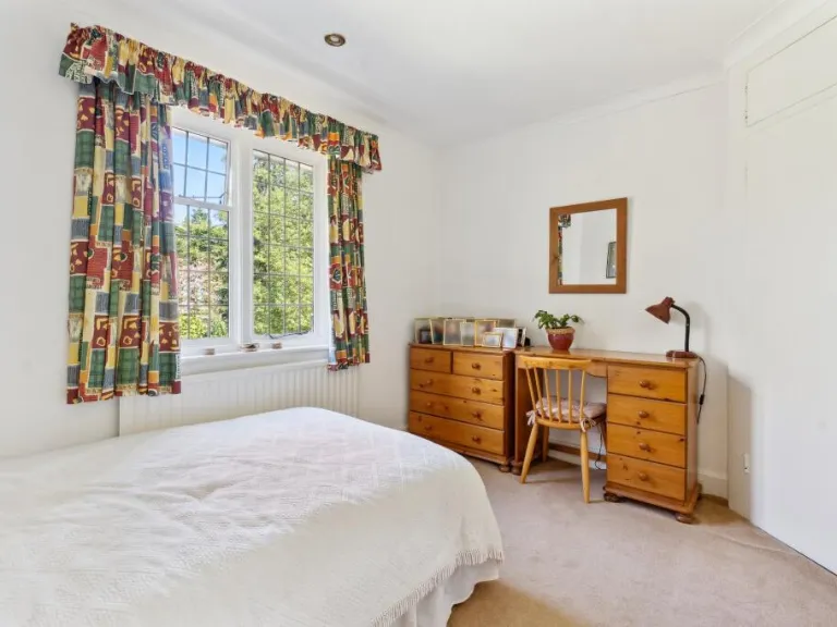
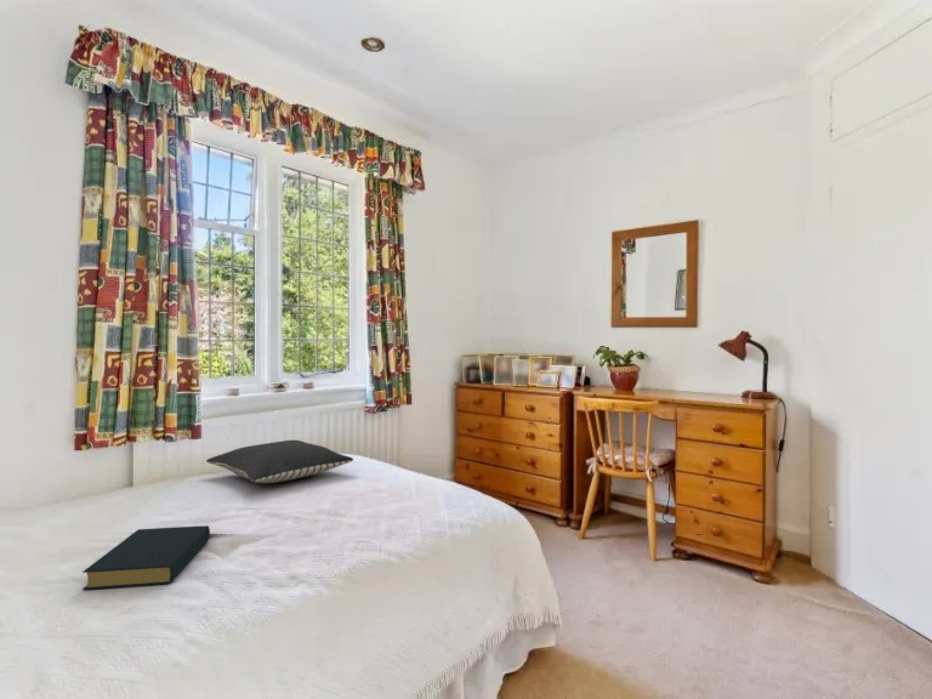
+ pillow (280, 460)
+ hardback book (153, 553)
